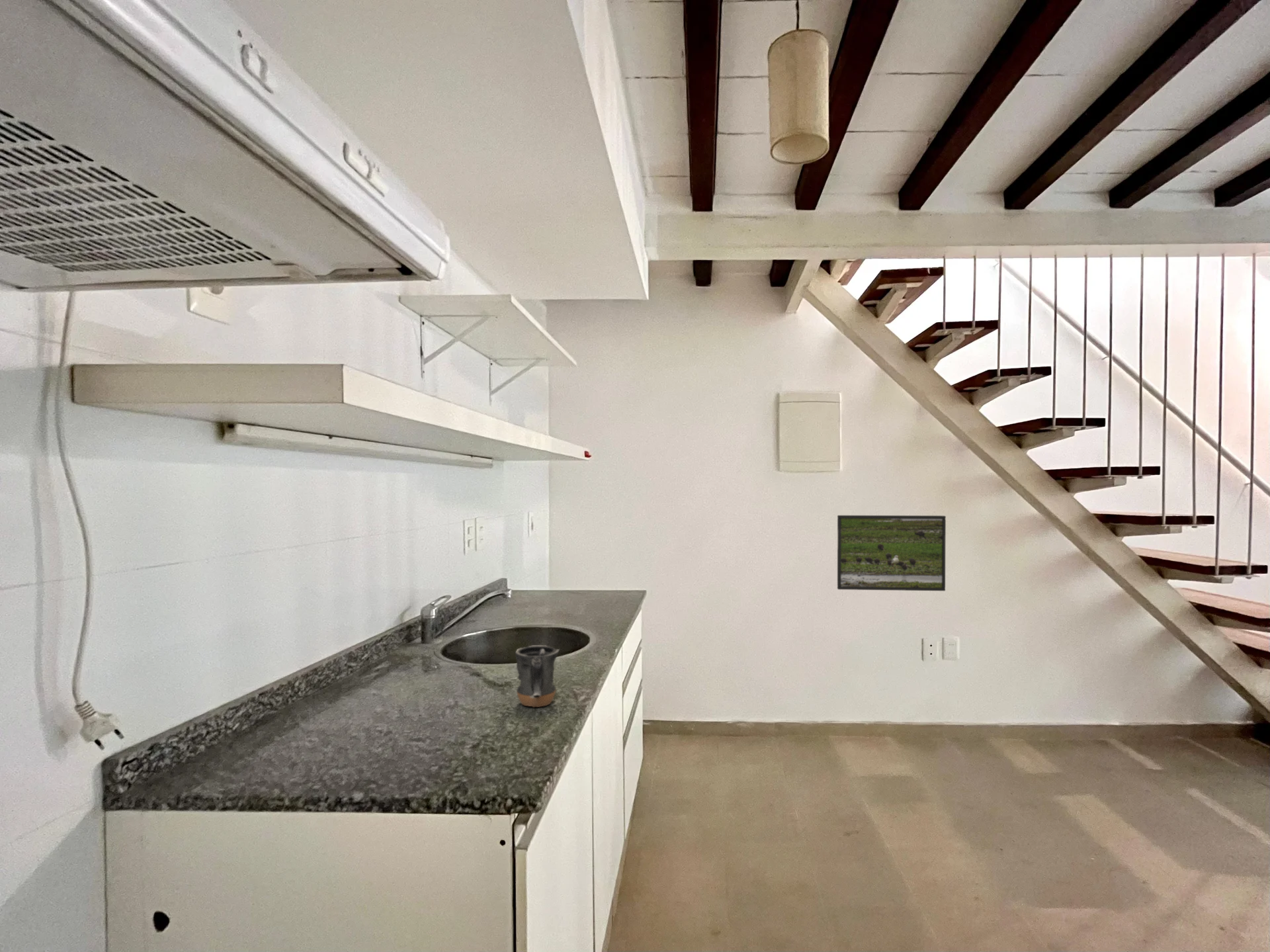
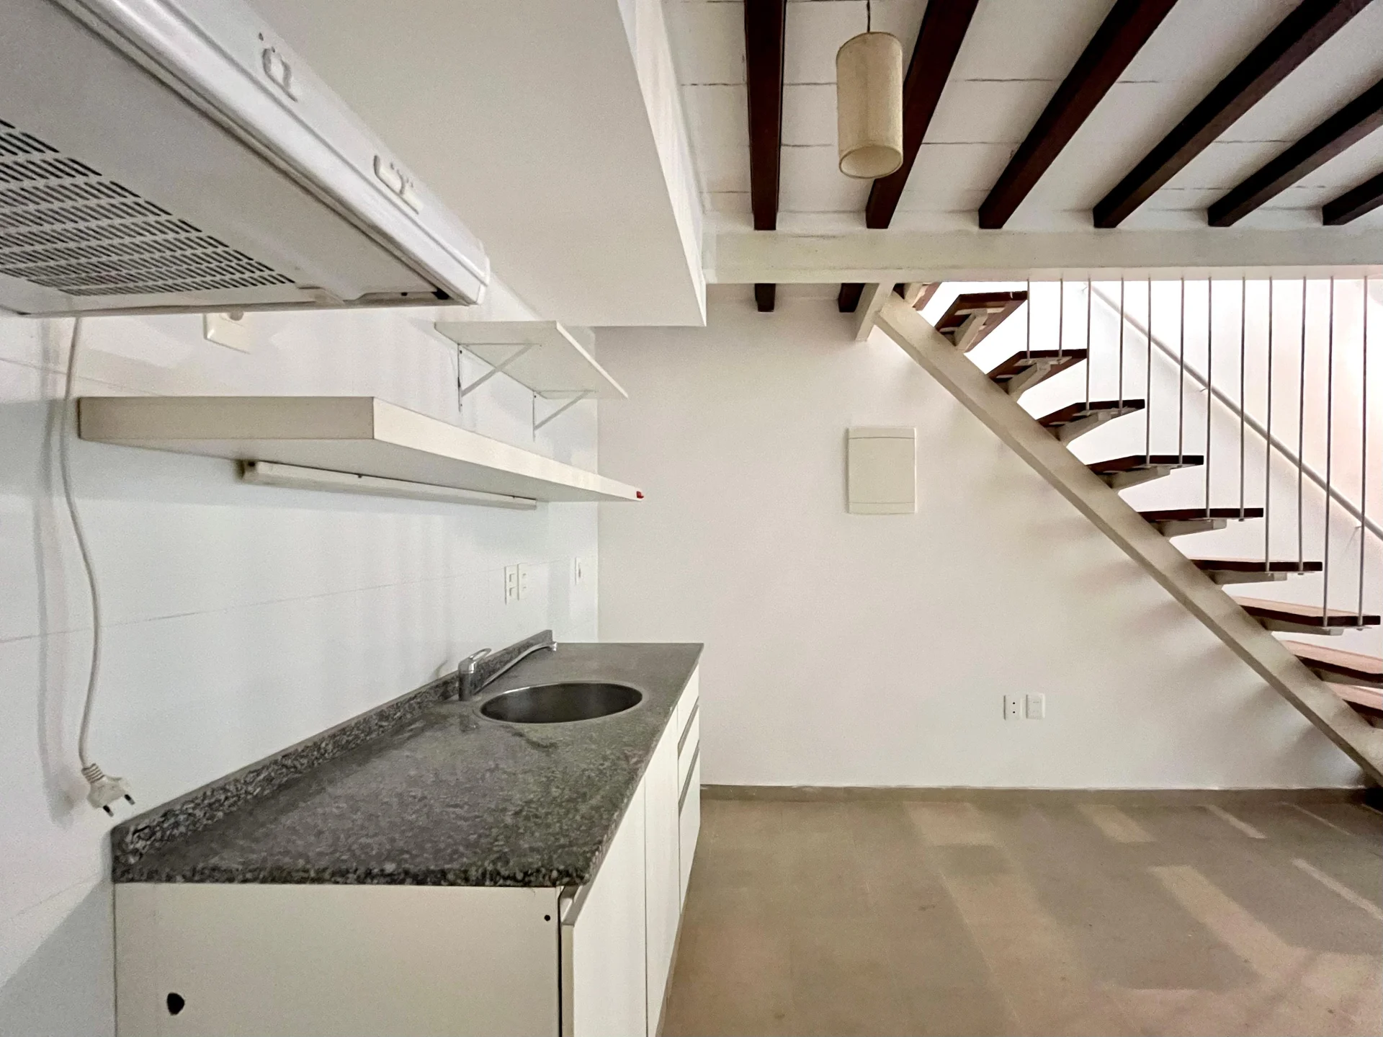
- mug (534, 675)
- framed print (890, 552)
